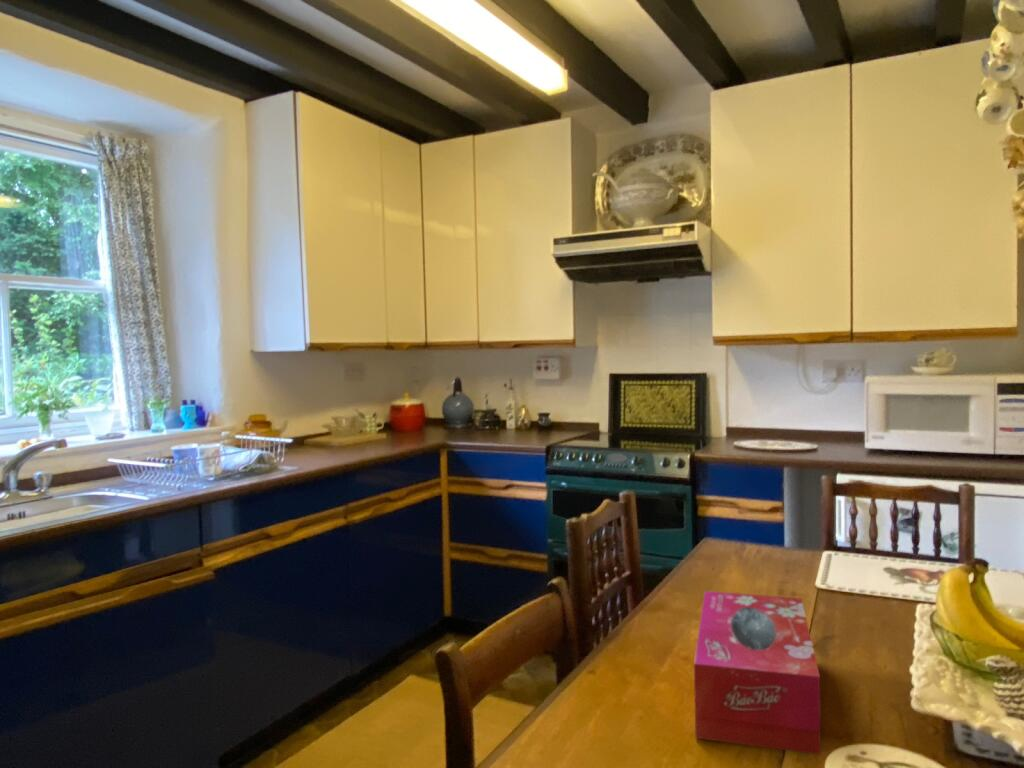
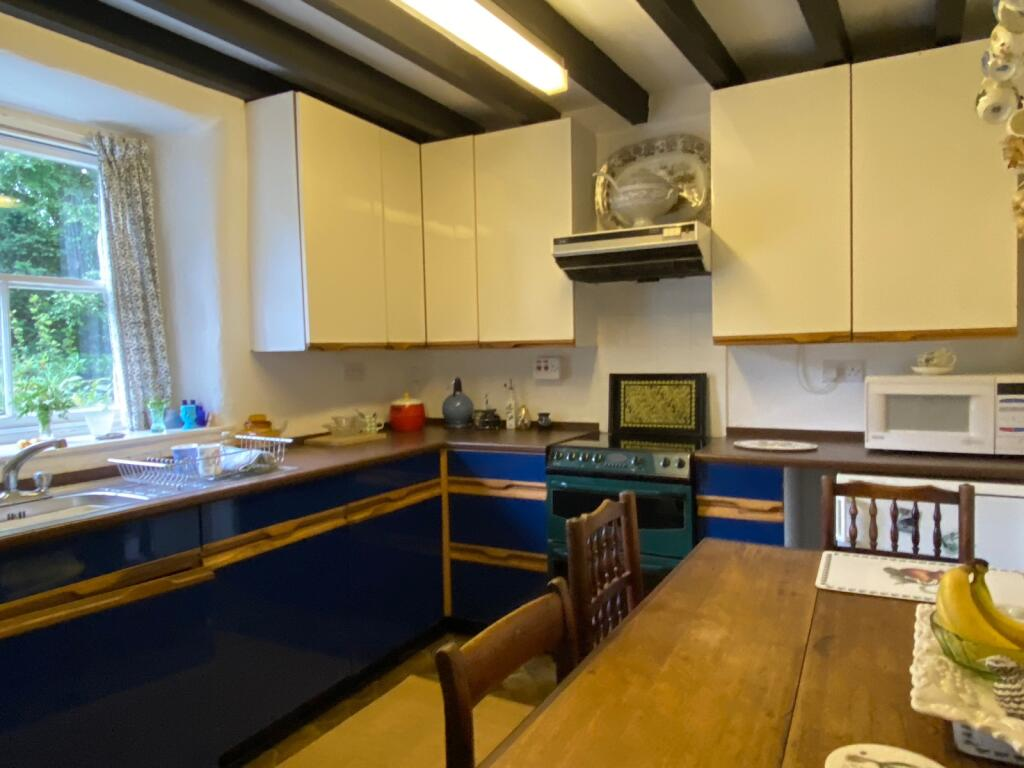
- tissue box (754, 660)
